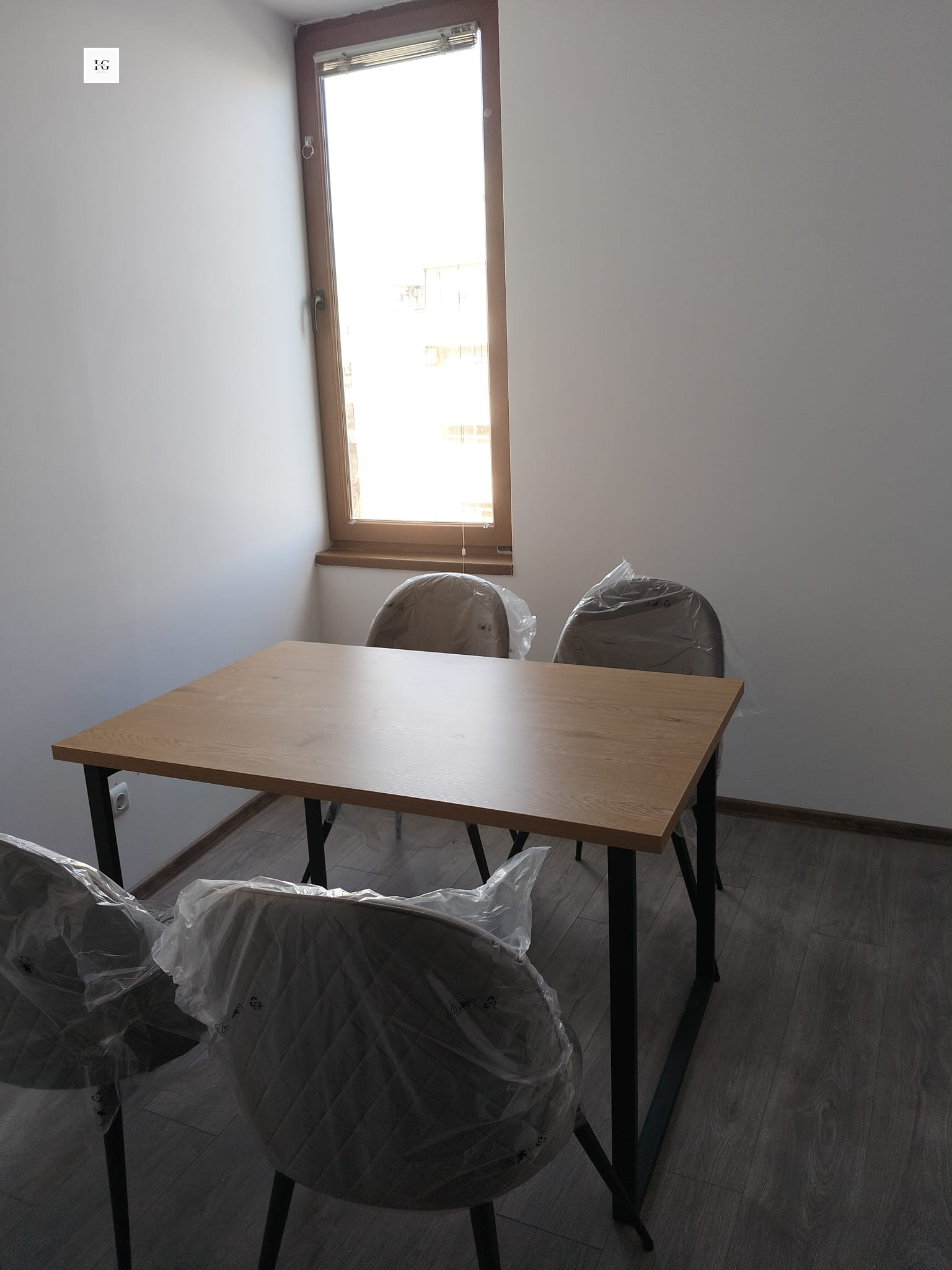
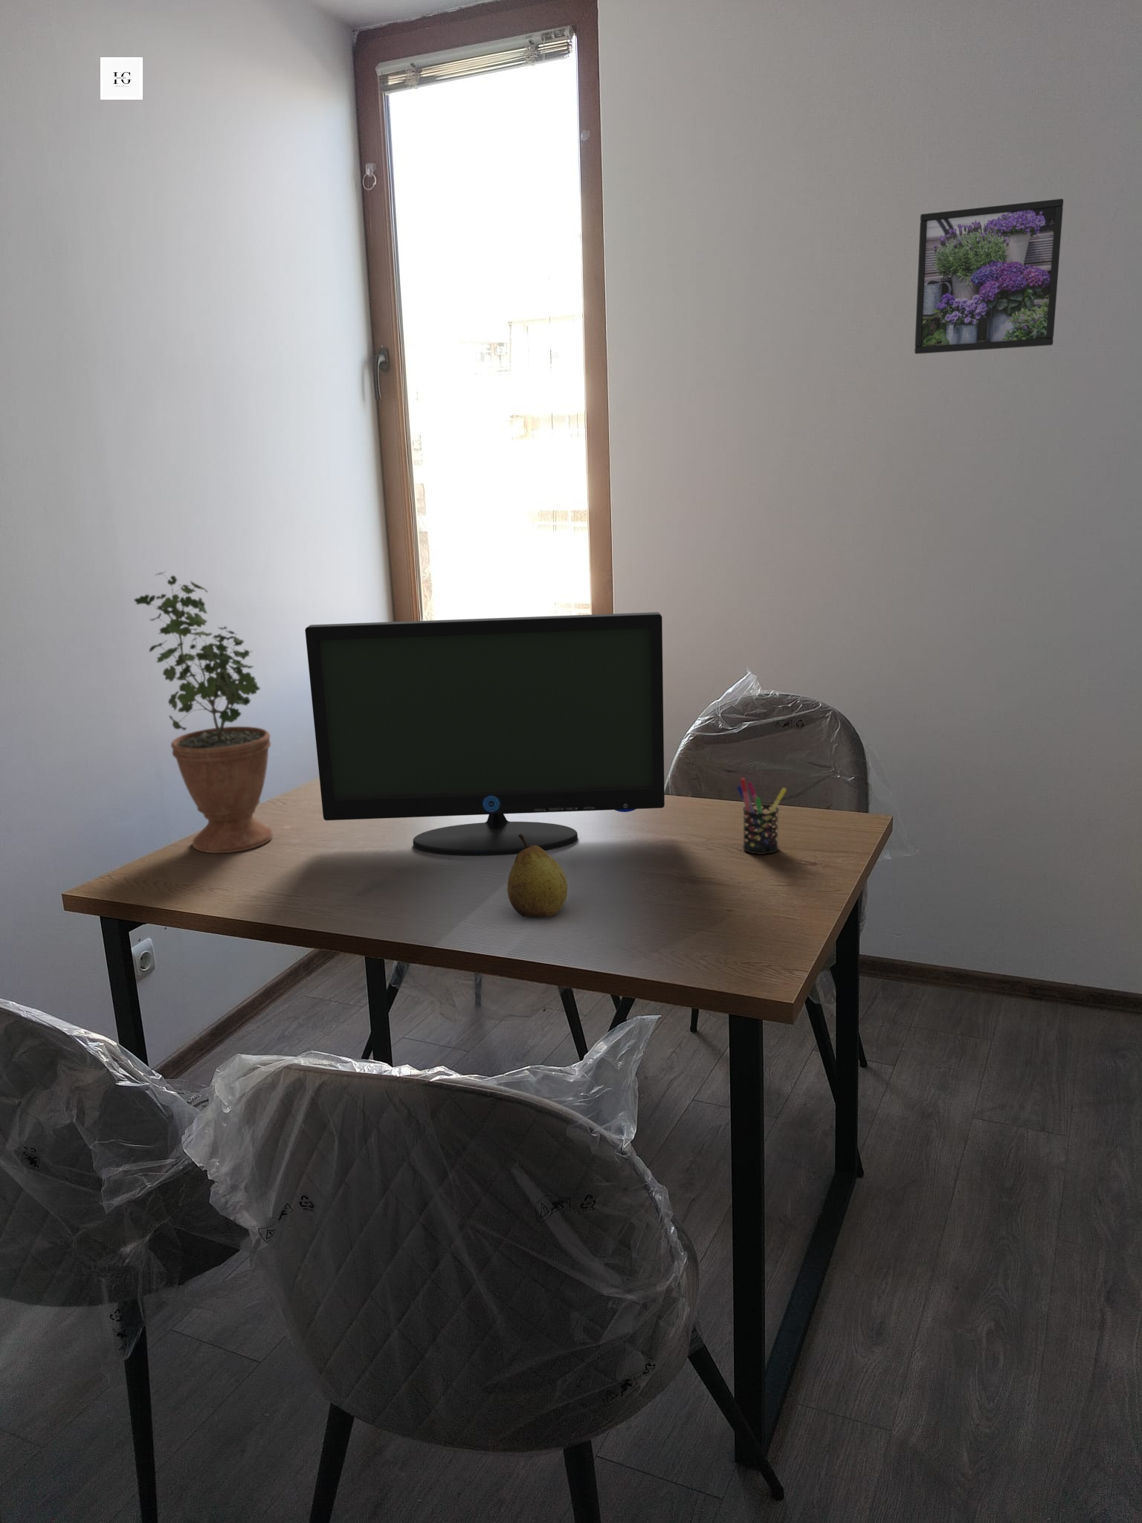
+ monitor (489, 733)
+ pen holder (758, 815)
+ fruit (536, 874)
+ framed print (986, 279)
+ potted plant (204, 710)
